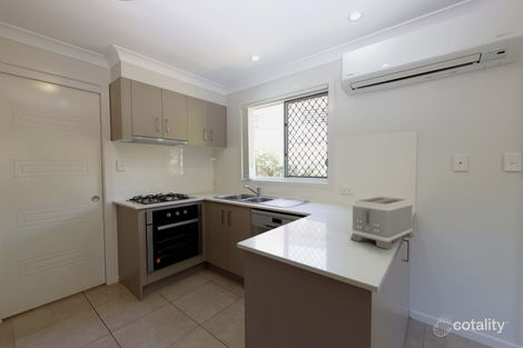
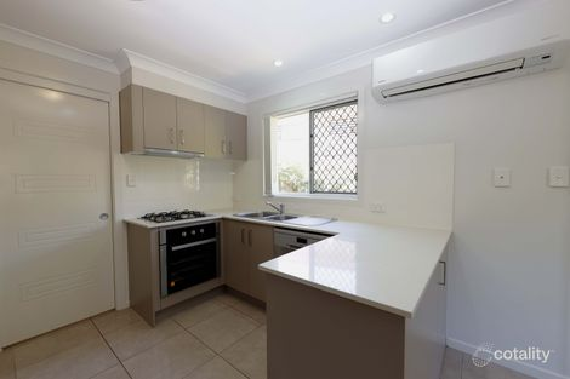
- toaster (381, 219)
